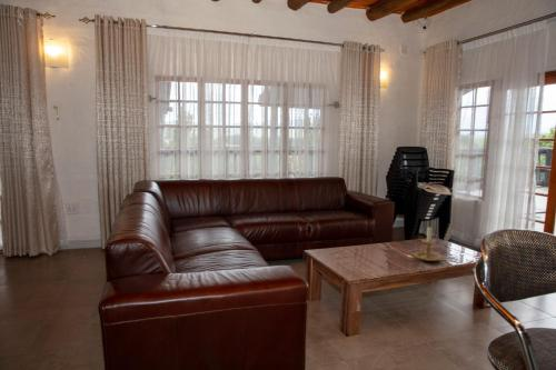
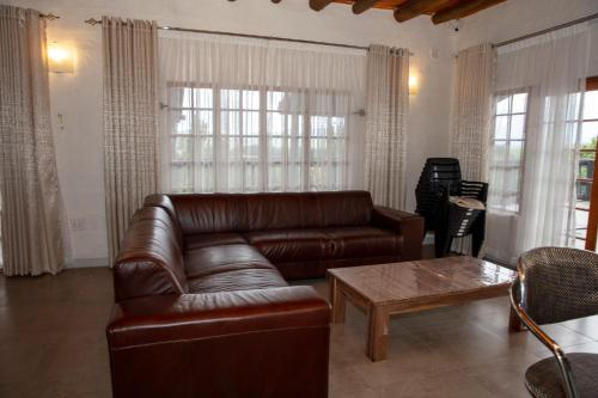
- candle holder (428, 242)
